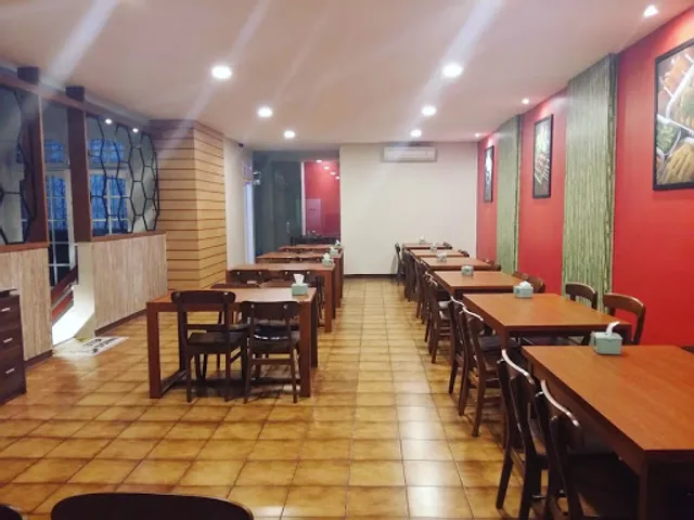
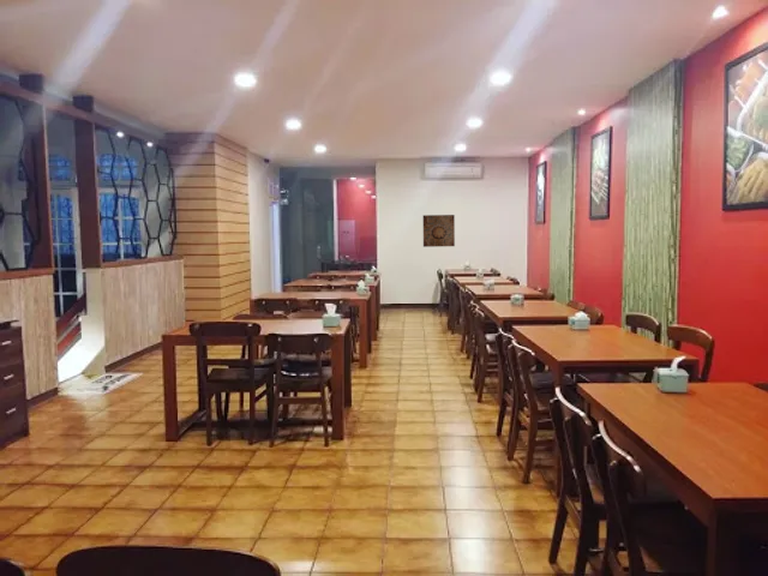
+ wall art (438, 230)
